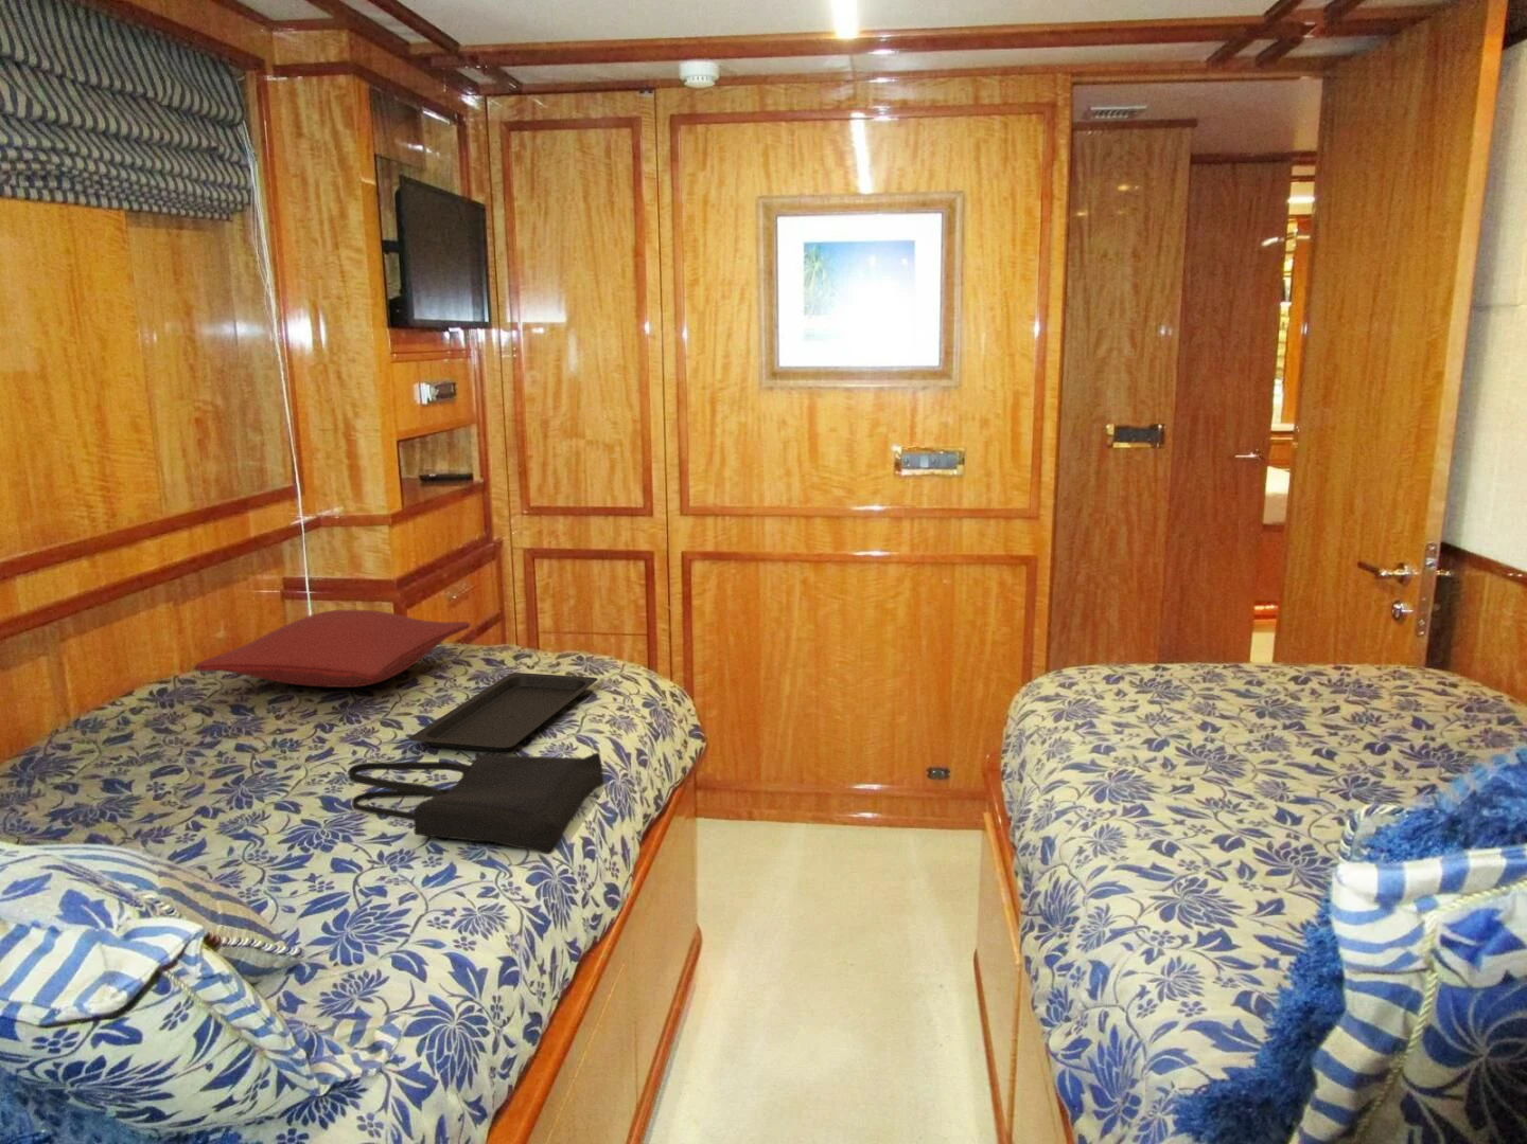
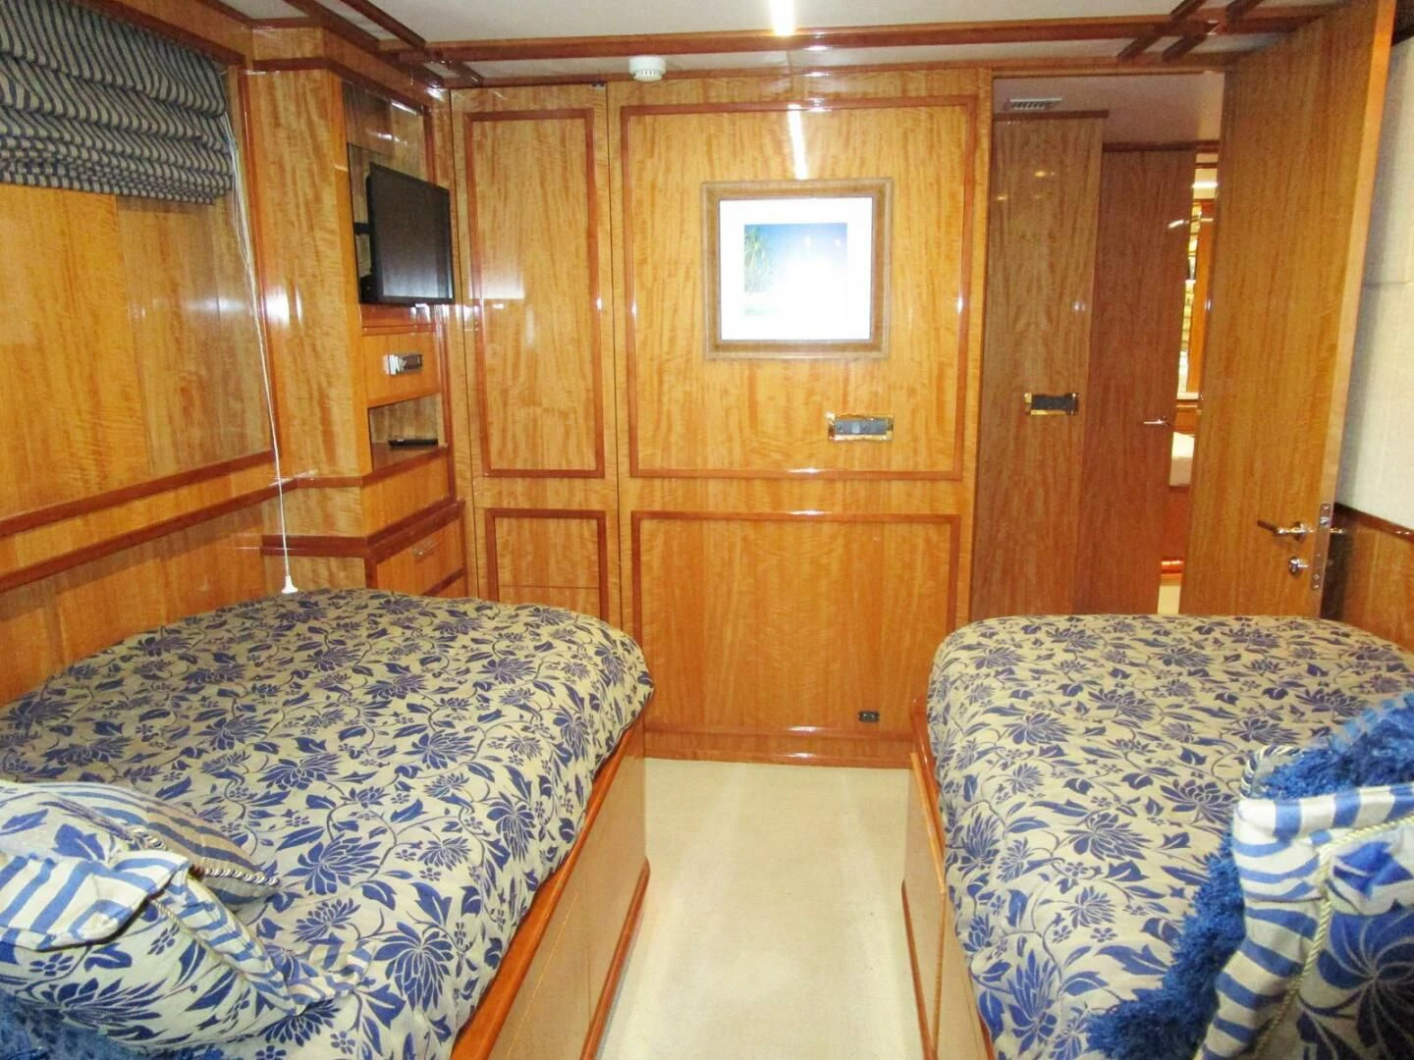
- tote bag (465, 792)
- serving tray (511, 710)
- pillow (341, 648)
